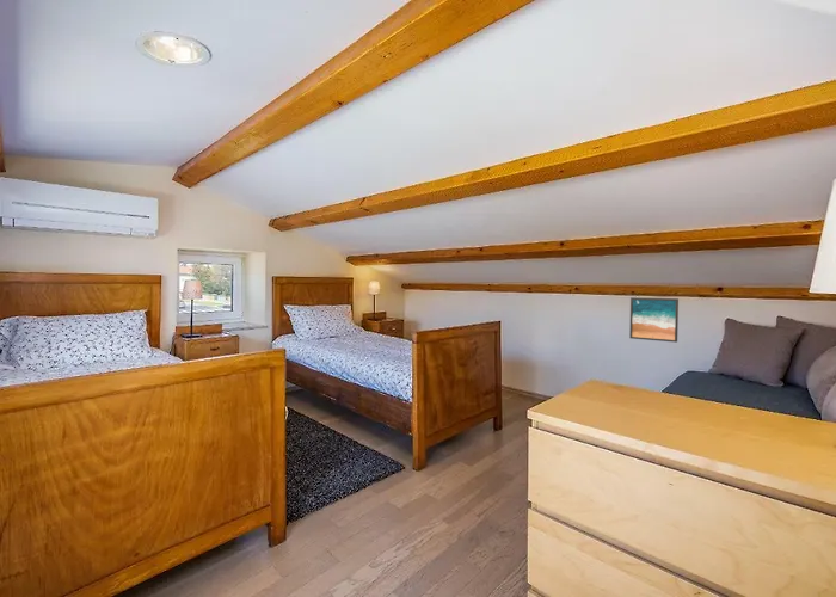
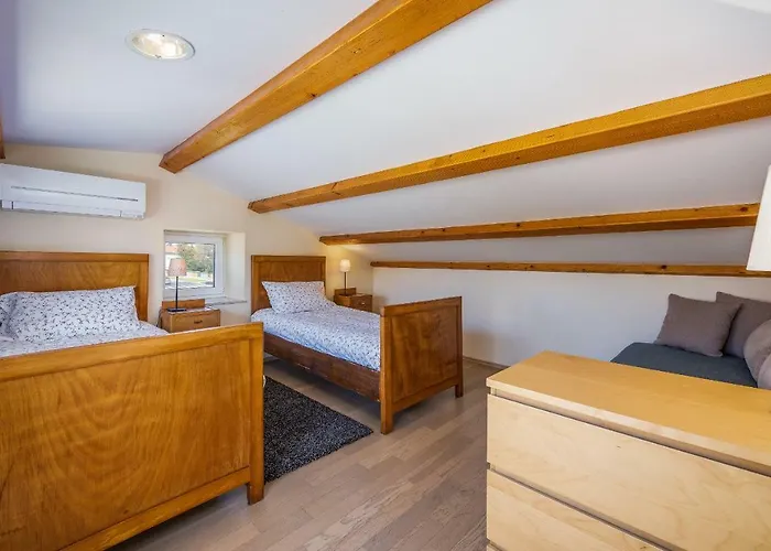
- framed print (652, 319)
